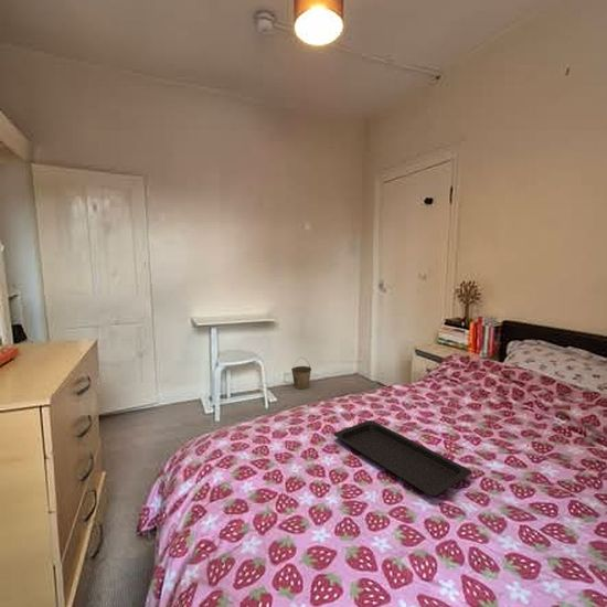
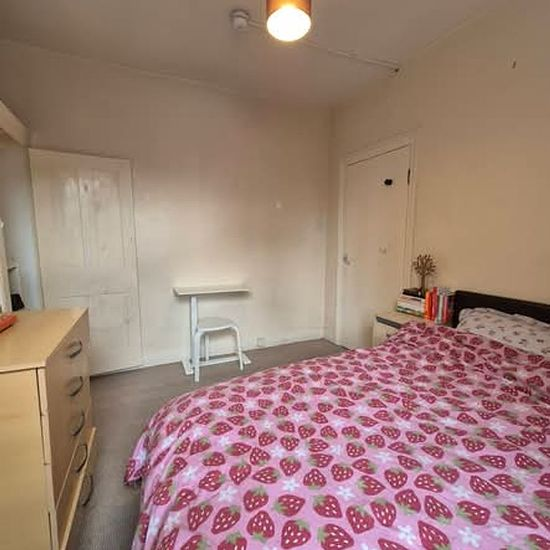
- bucket (301, 371)
- serving tray (395, 454)
